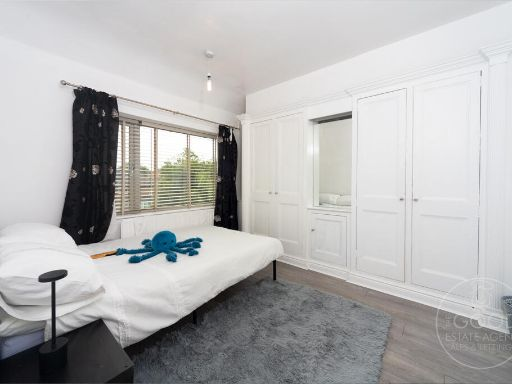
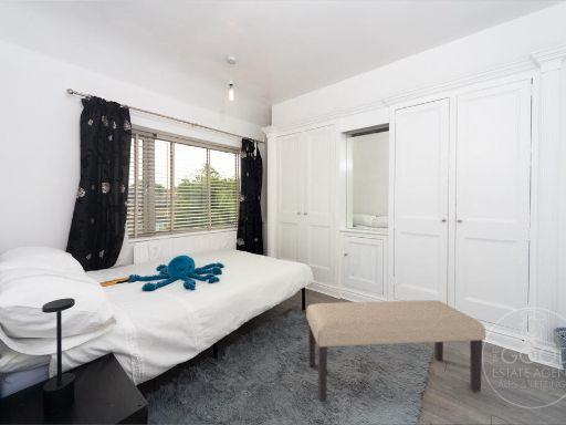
+ bench (387, 343)
